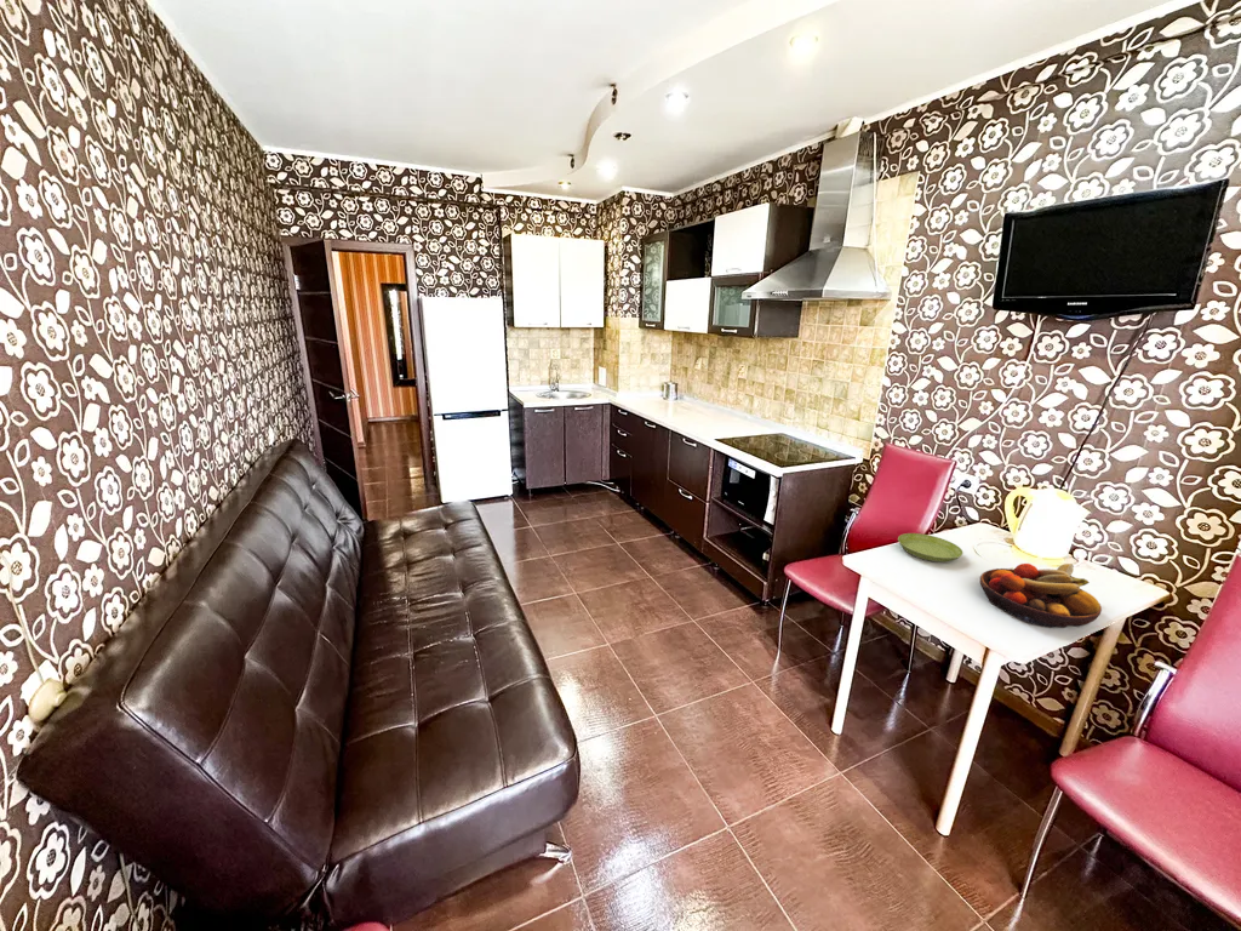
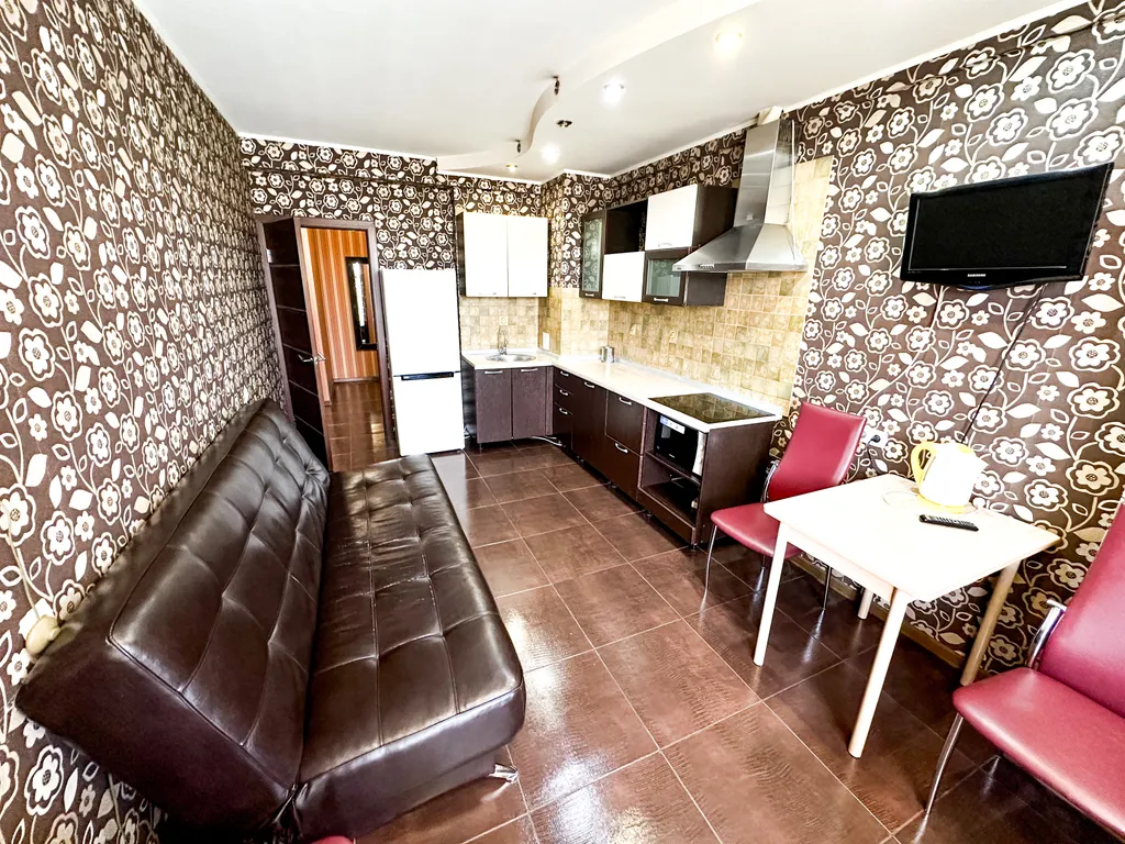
- saucer (928, 548)
- fruit bowl (1037, 587)
